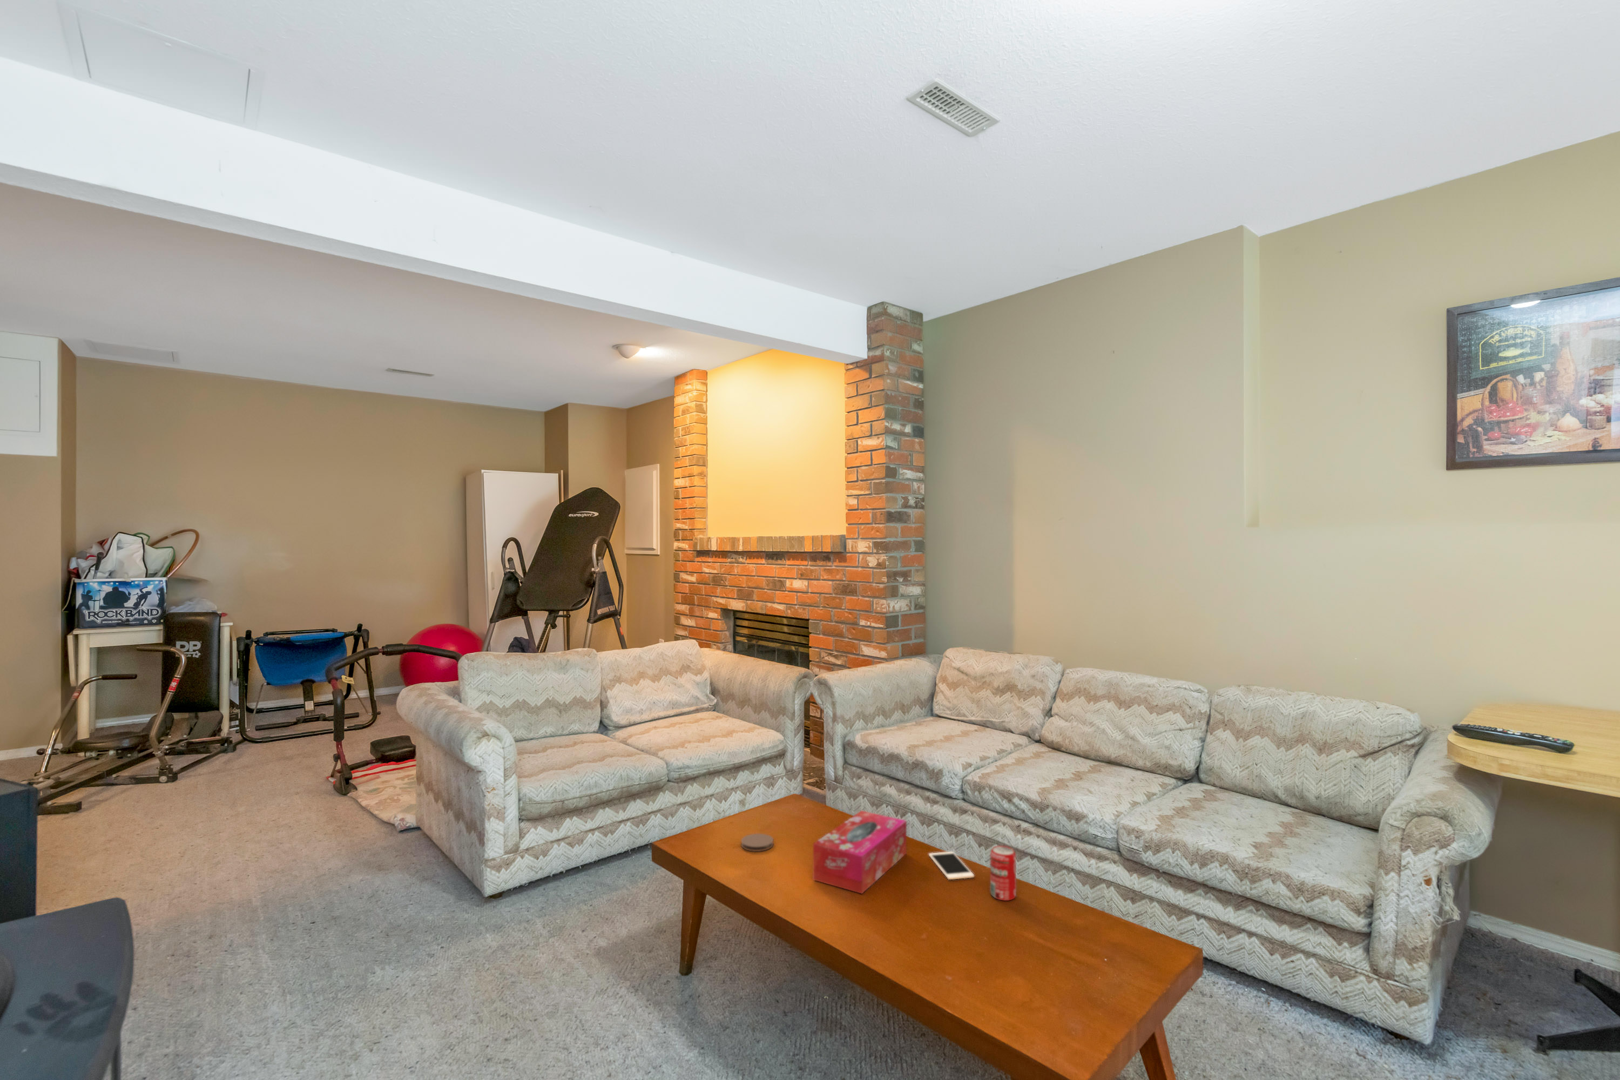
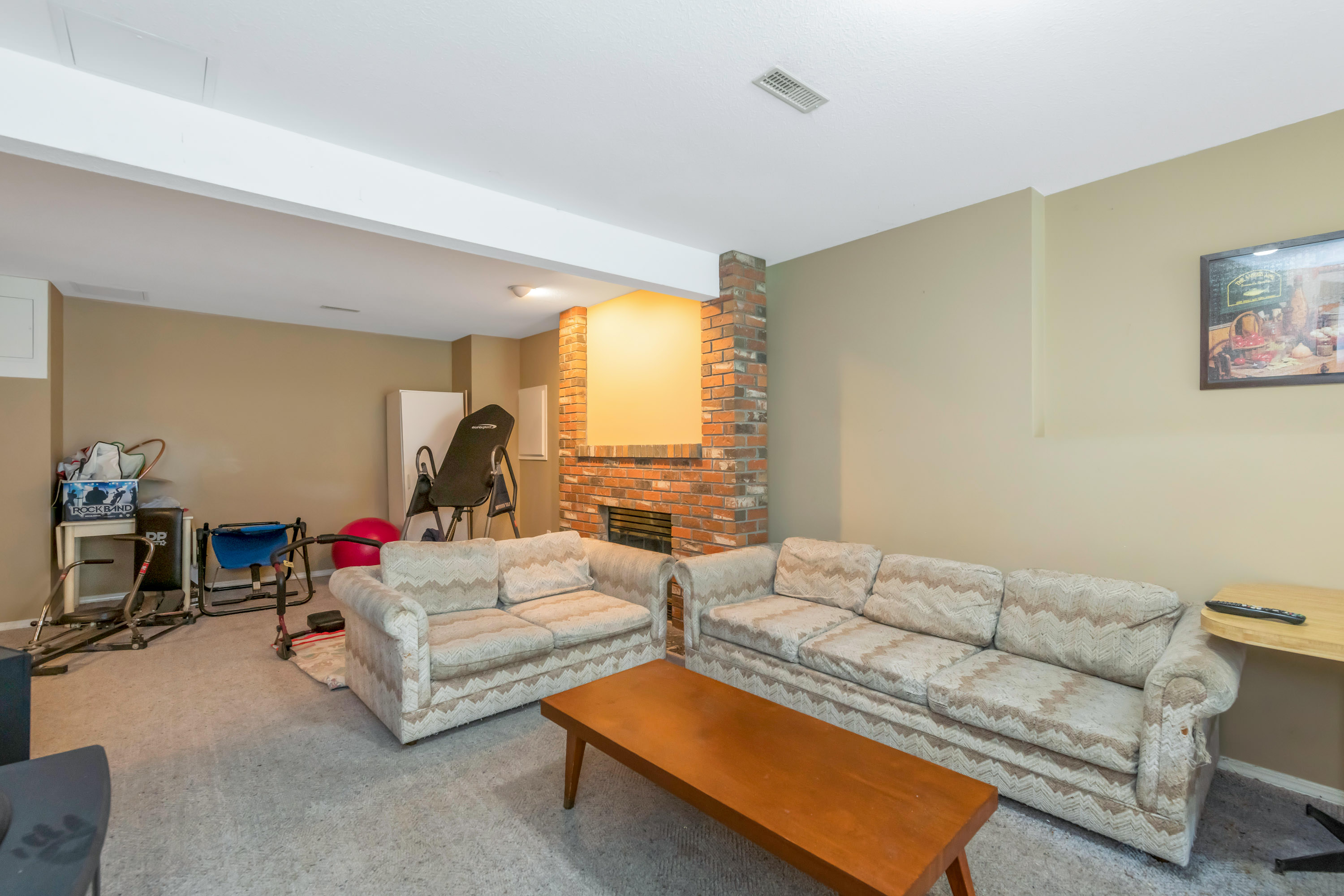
- cell phone (950, 864)
- tissue box (862, 849)
- coaster (757, 841)
- beverage can (1003, 873)
